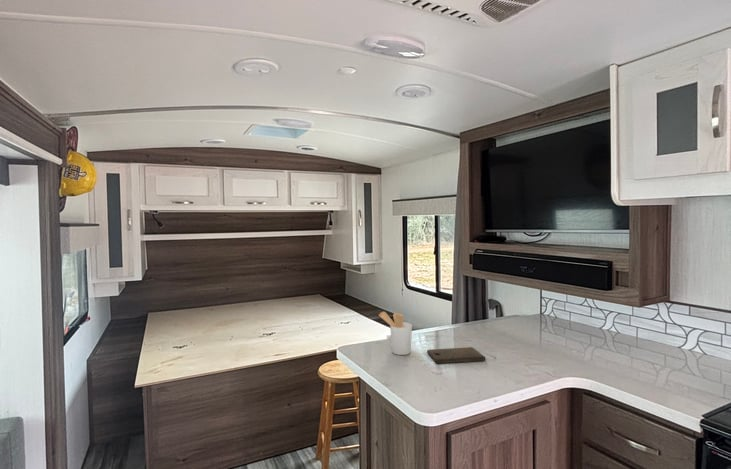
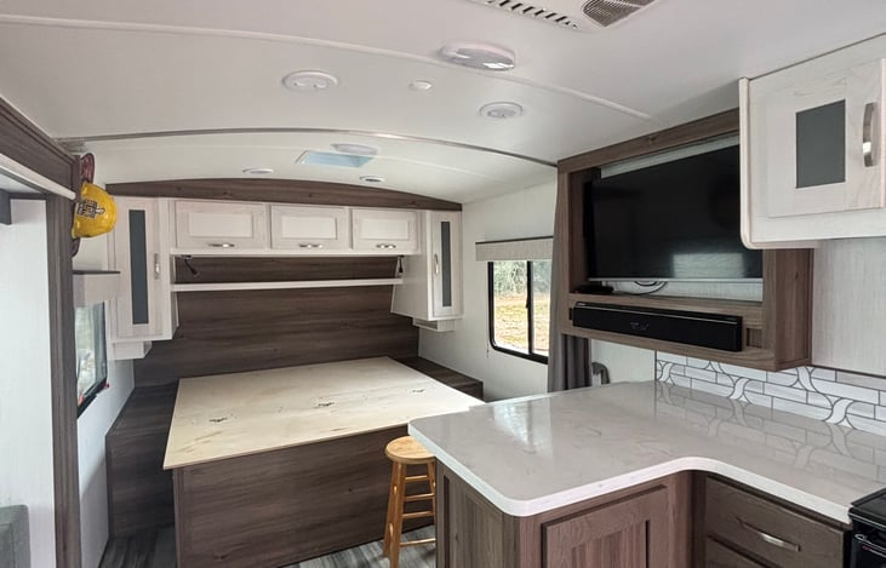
- cutting board (455, 354)
- utensil holder (395, 331)
